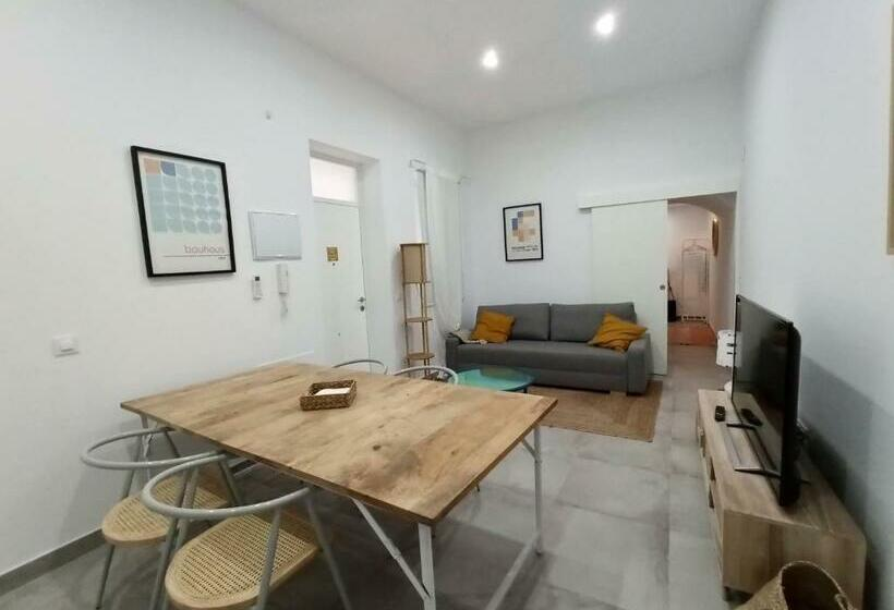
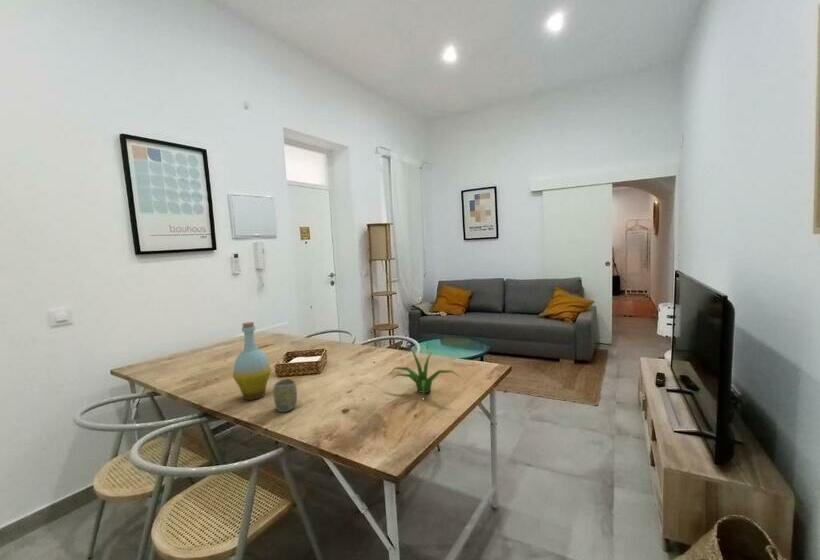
+ plant (418, 369)
+ bottle (251, 359)
+ cup (285, 395)
